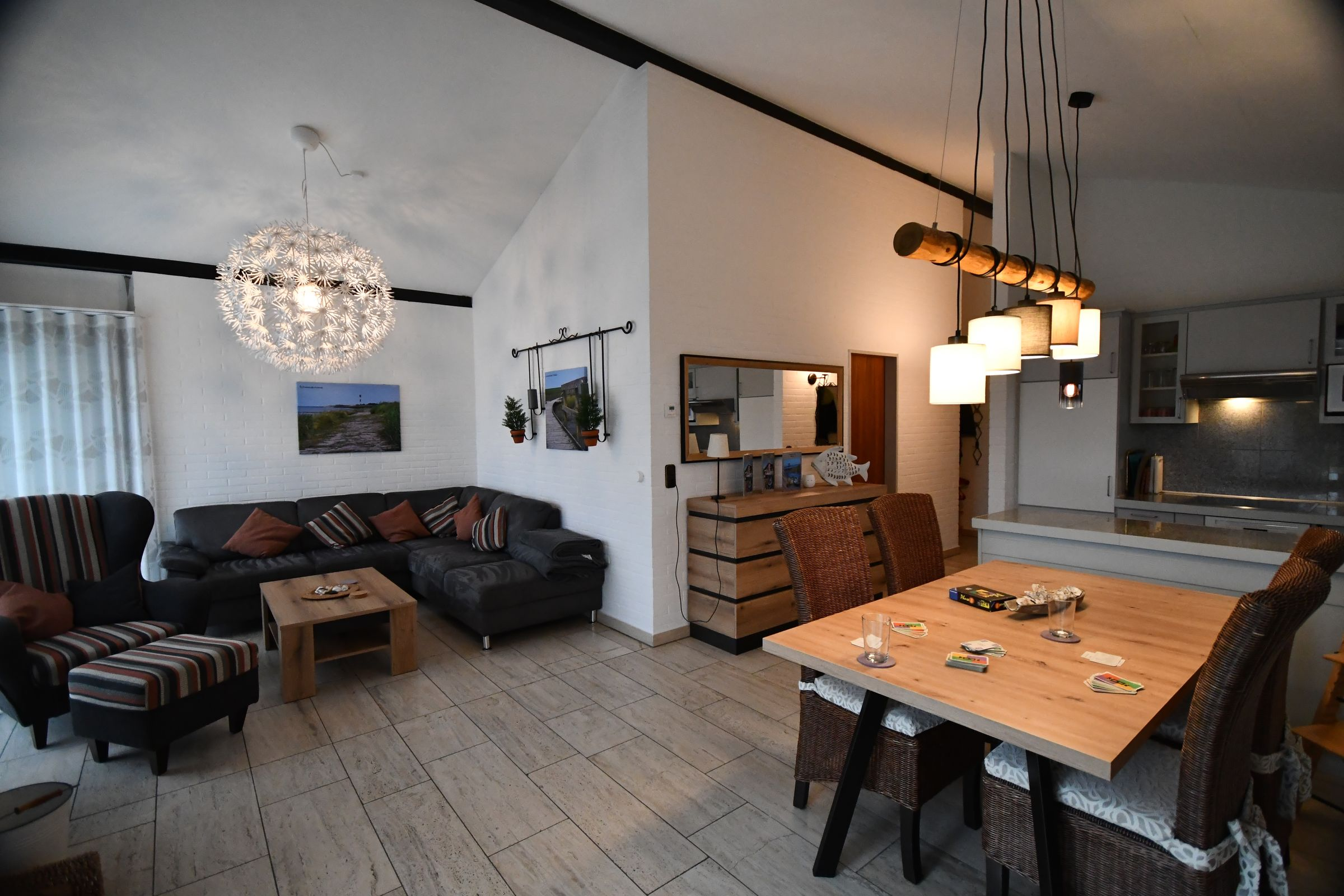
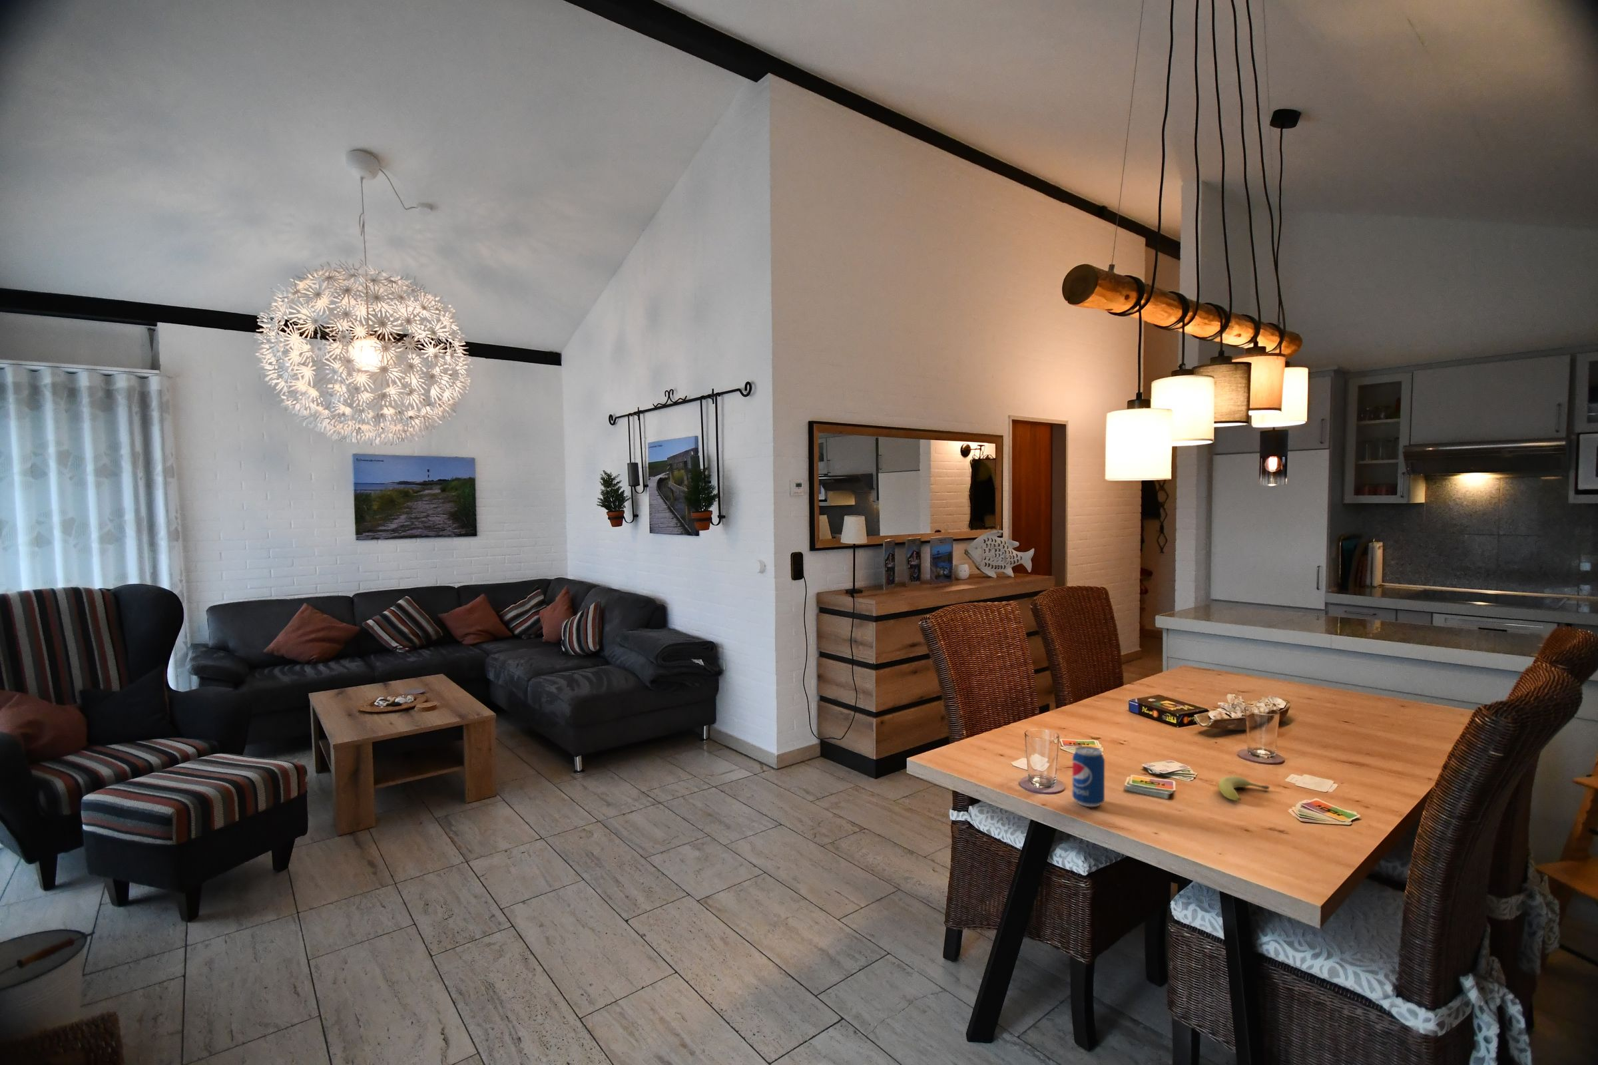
+ fruit (1239, 786)
+ beverage can (1088, 776)
